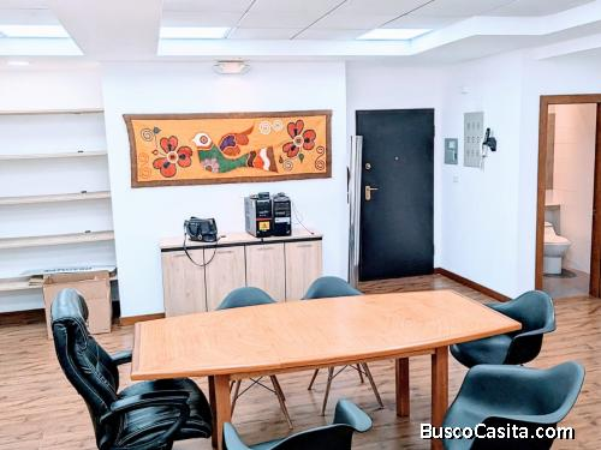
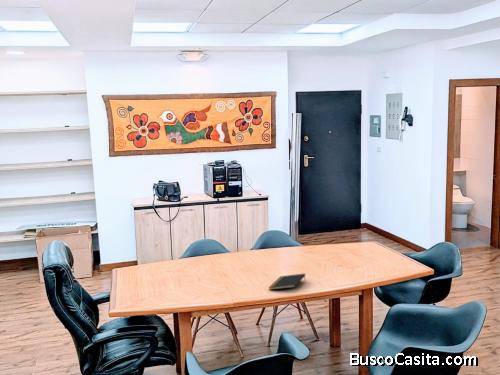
+ notepad (287, 281)
